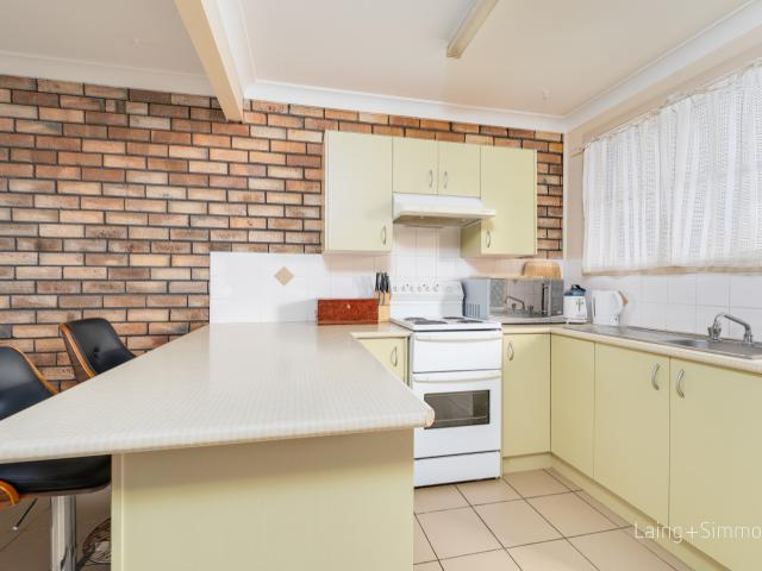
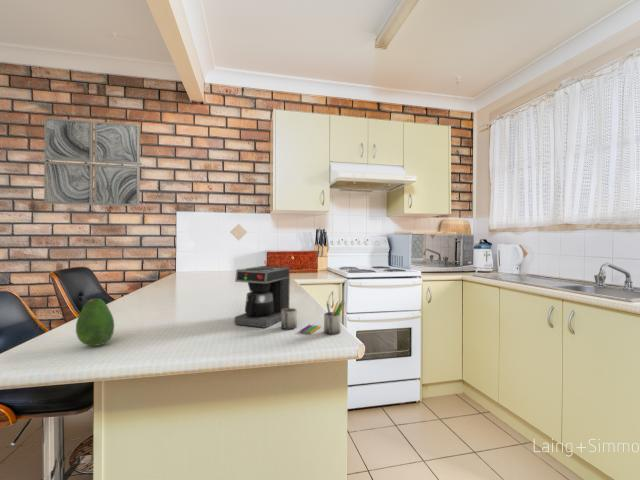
+ fruit (95, 322)
+ coffee maker (288, 296)
+ wall art (94, 164)
